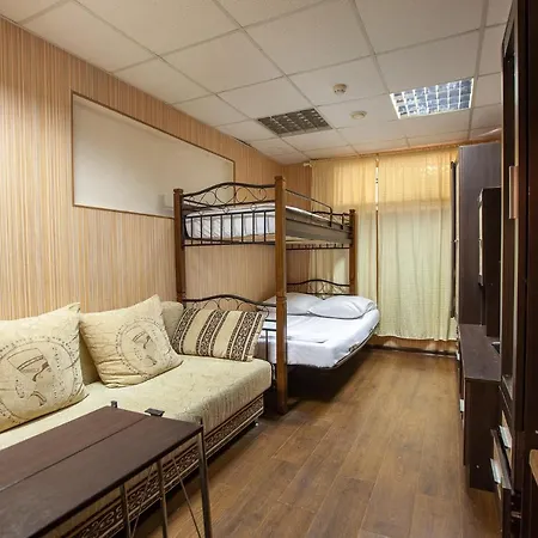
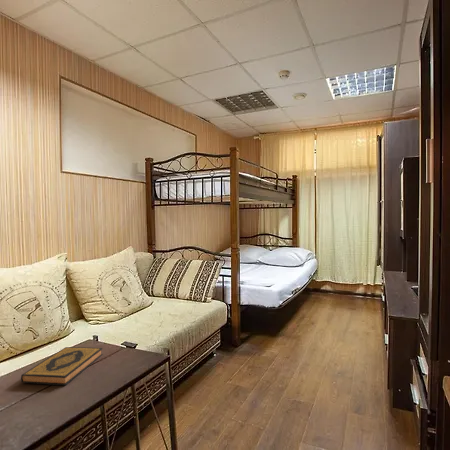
+ hardback book (65, 363)
